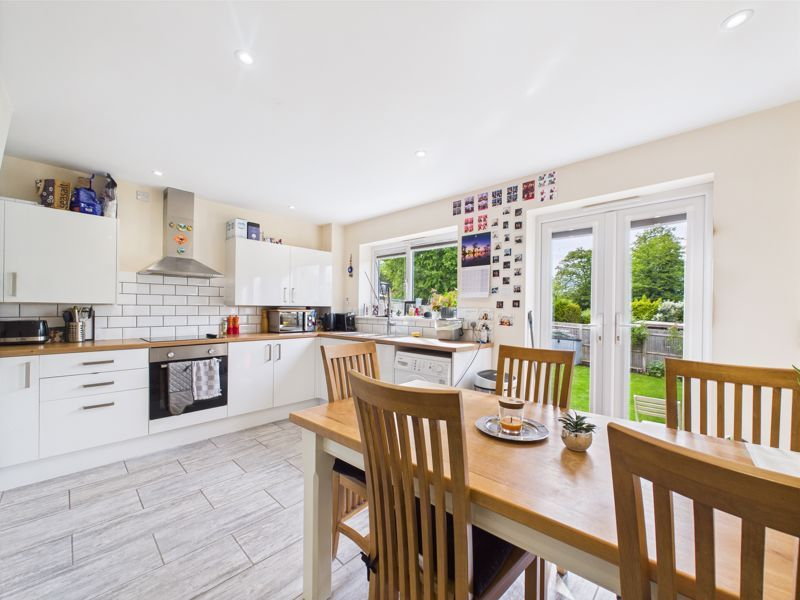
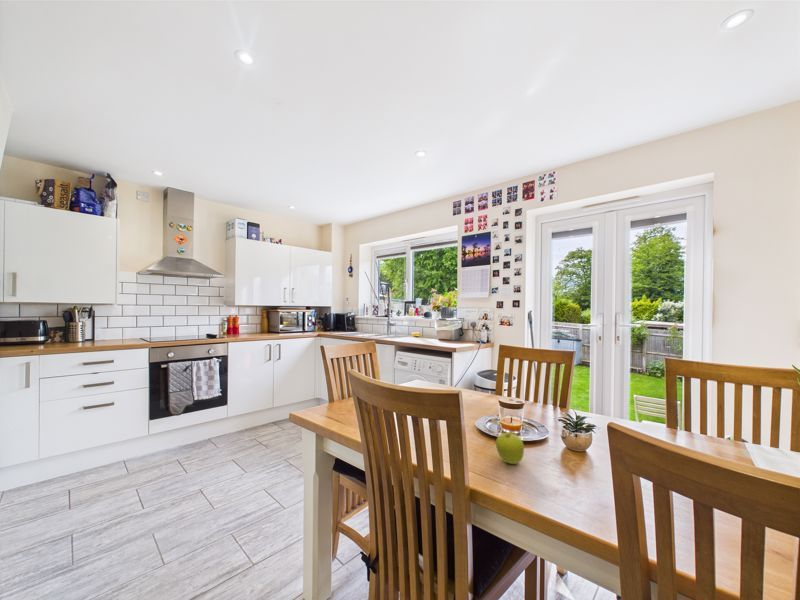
+ fruit (509, 447)
